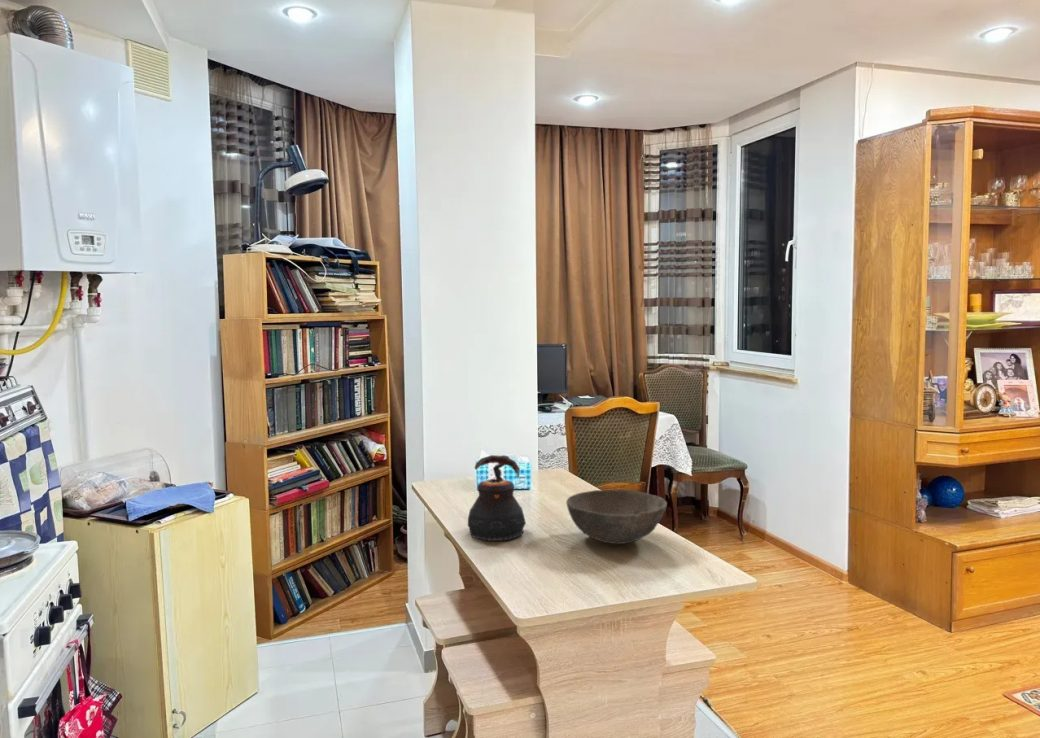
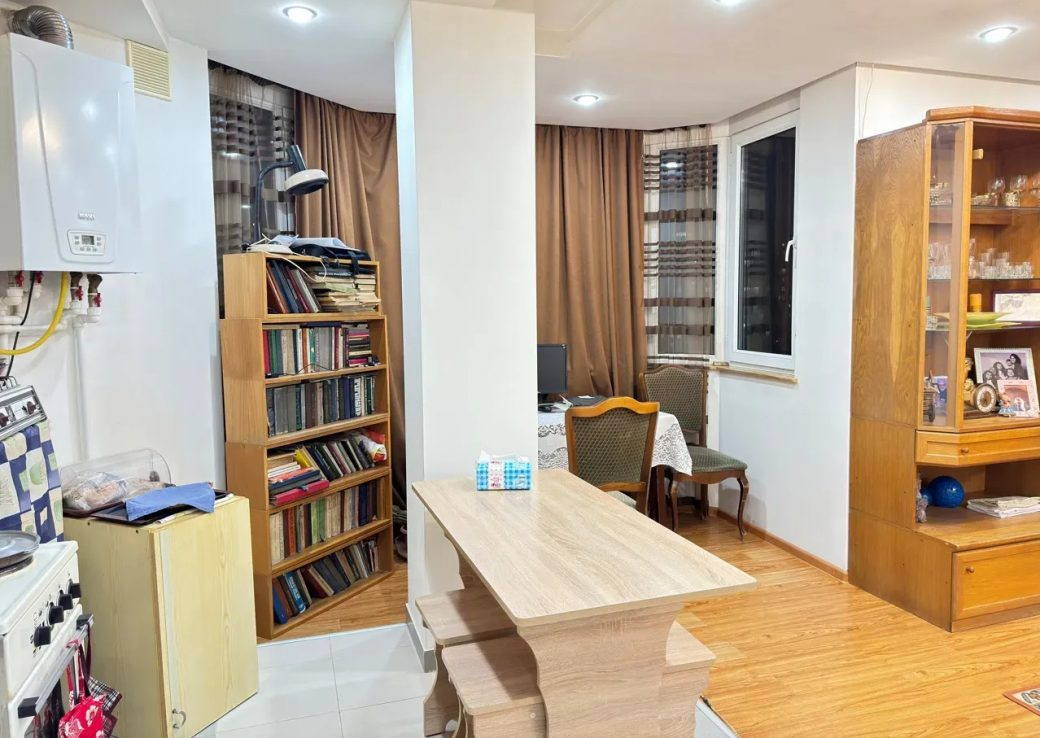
- bowl (616, 520)
- teapot (496, 493)
